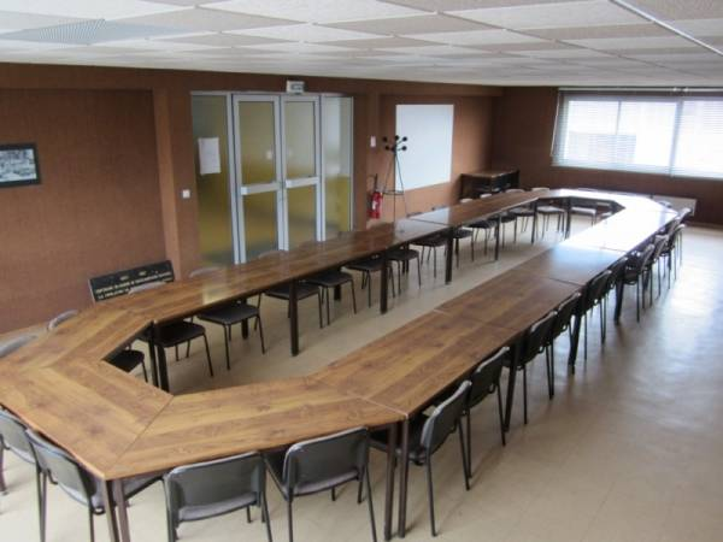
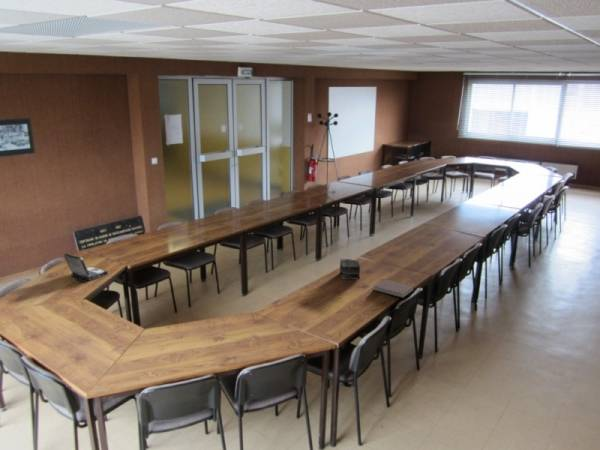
+ laptop (85, 265)
+ architectural model (349, 268)
+ notebook (393, 288)
